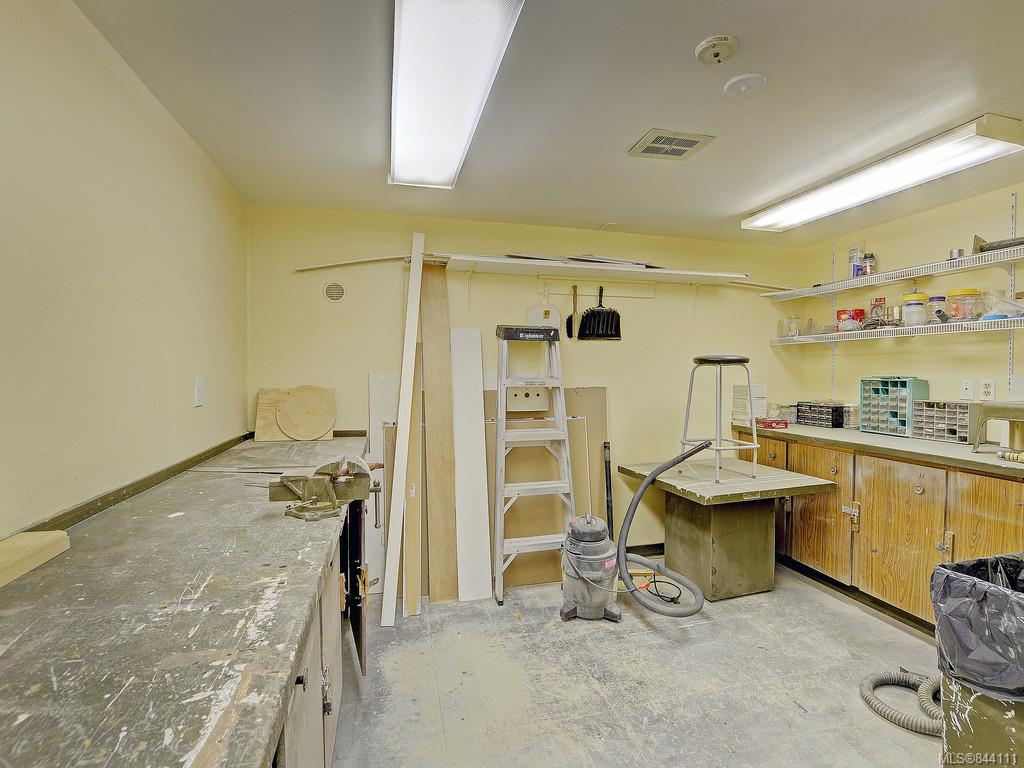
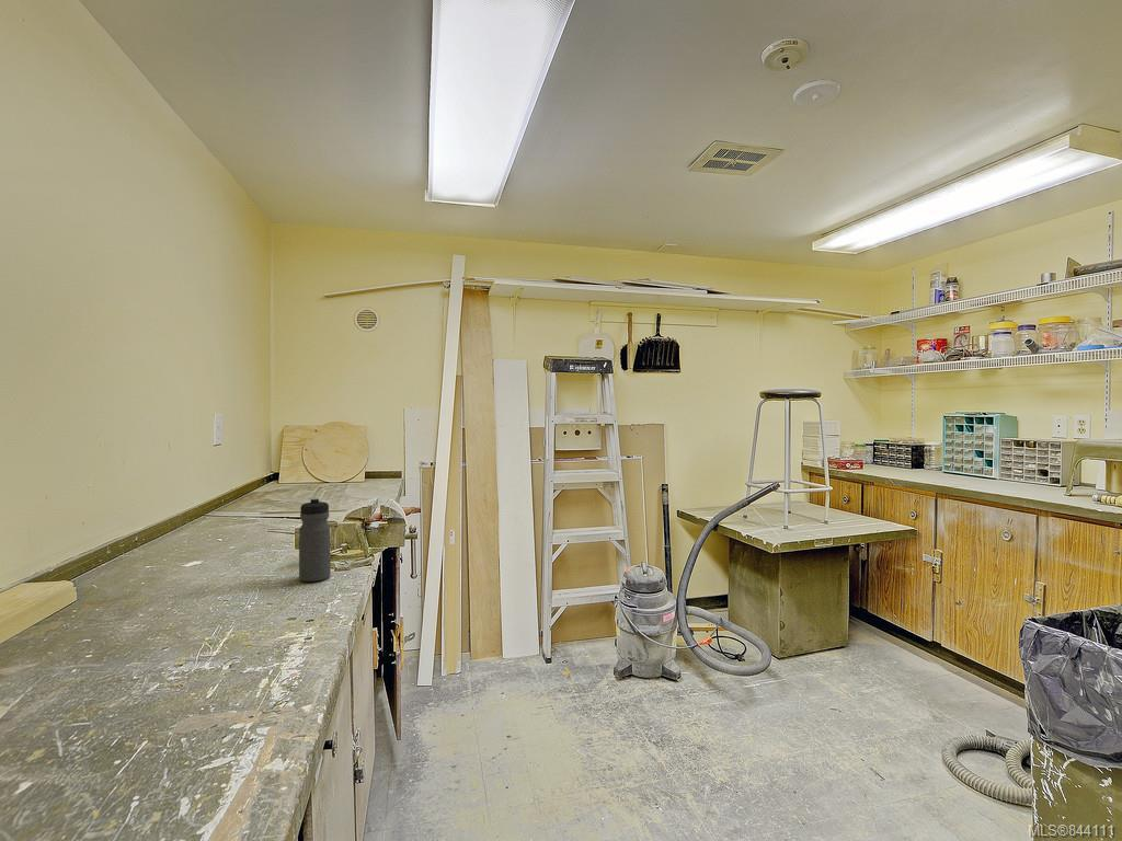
+ water bottle (314, 538)
